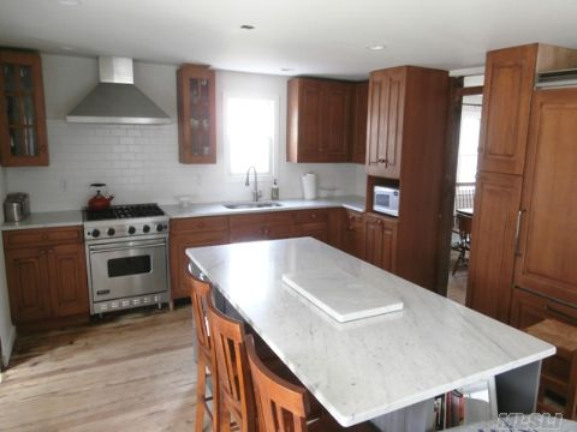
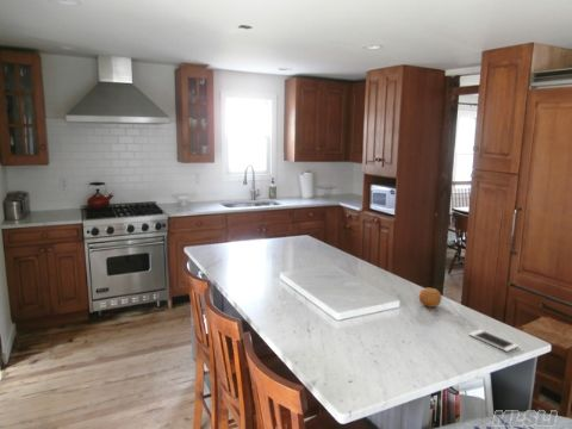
+ fruit (430, 297)
+ cell phone (492, 340)
